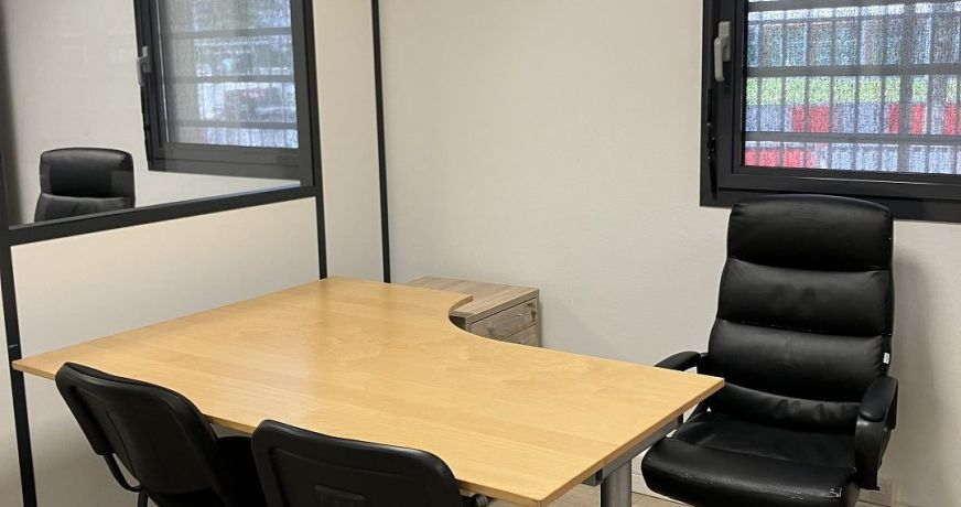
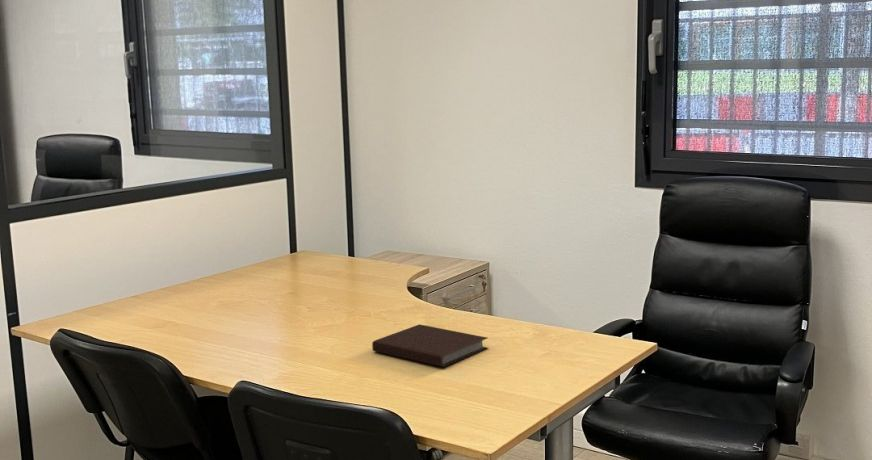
+ notebook (430, 344)
